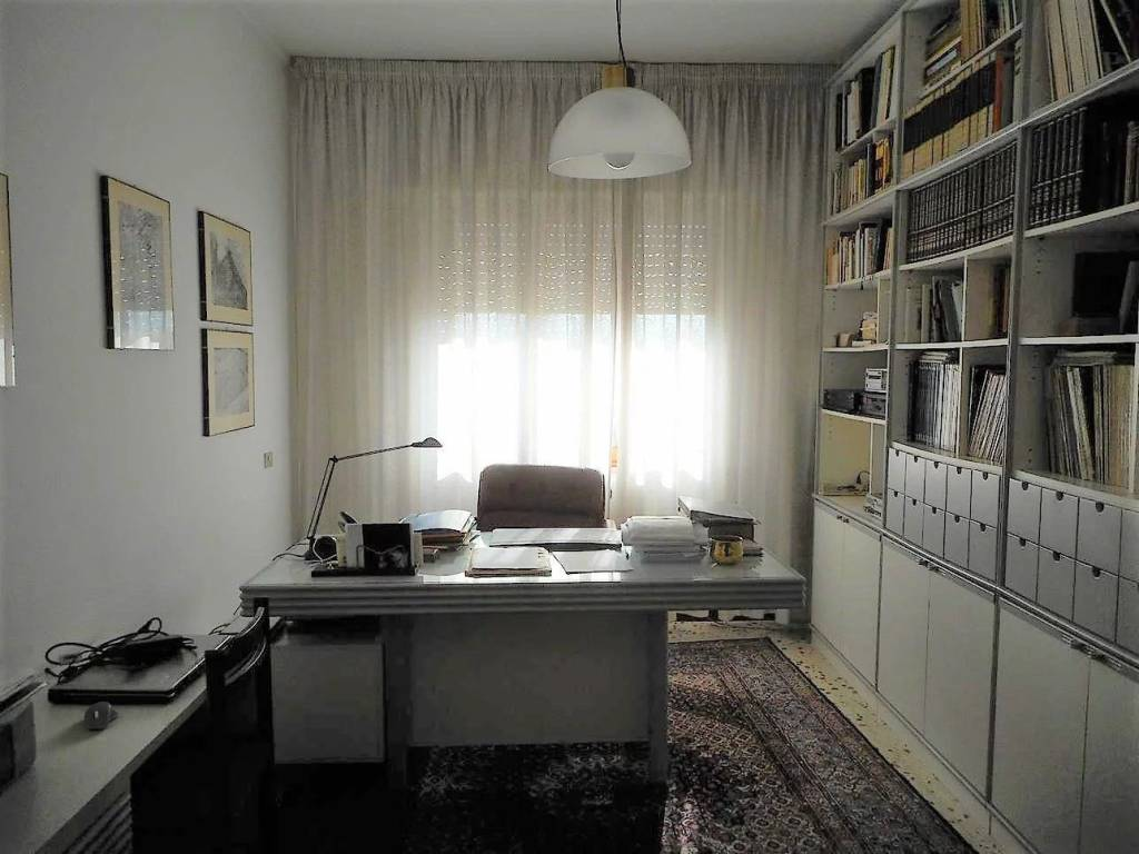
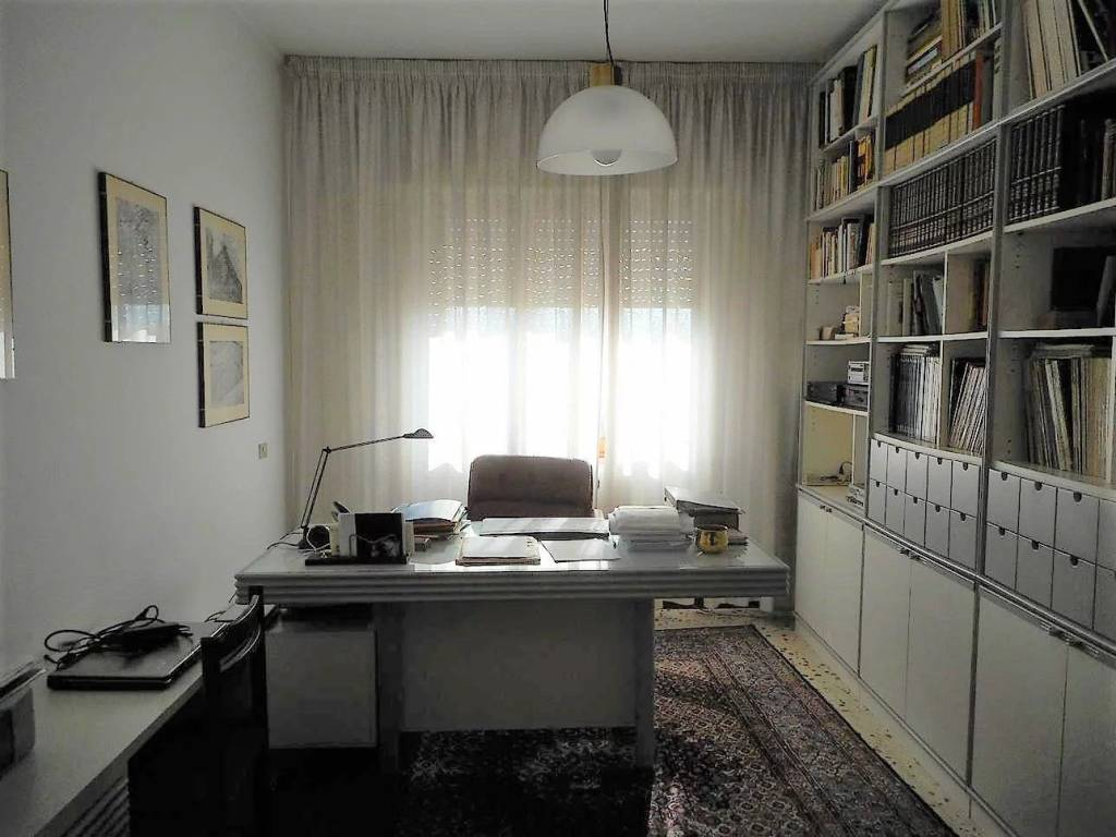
- computer mouse (101, 712)
